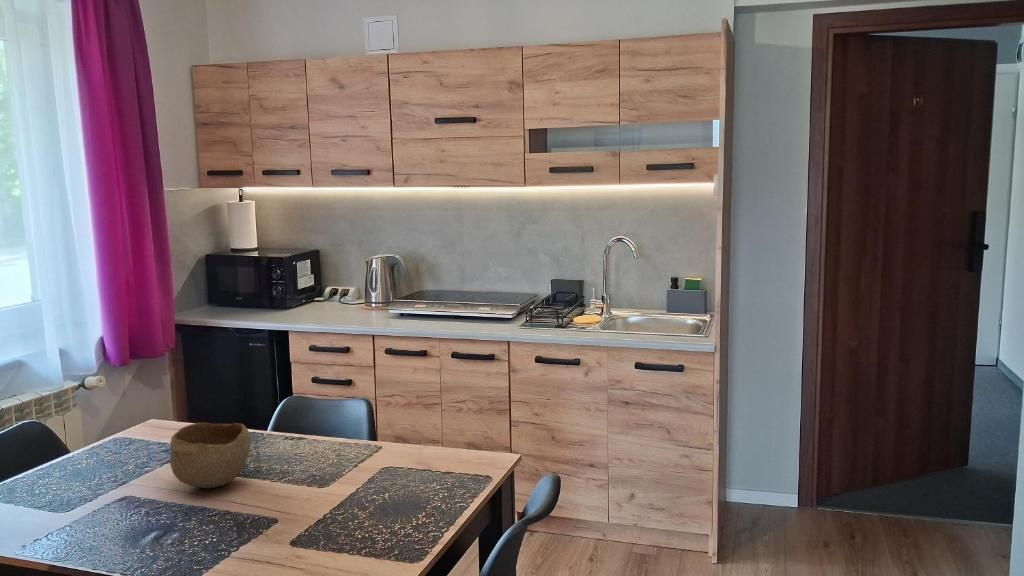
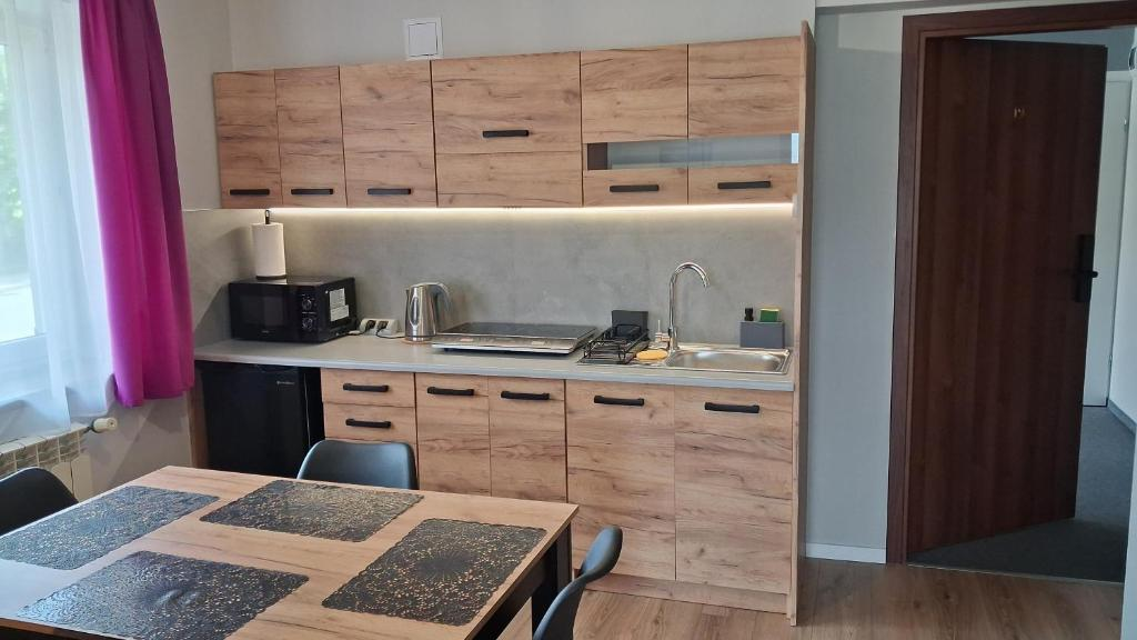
- bowl (211, 456)
